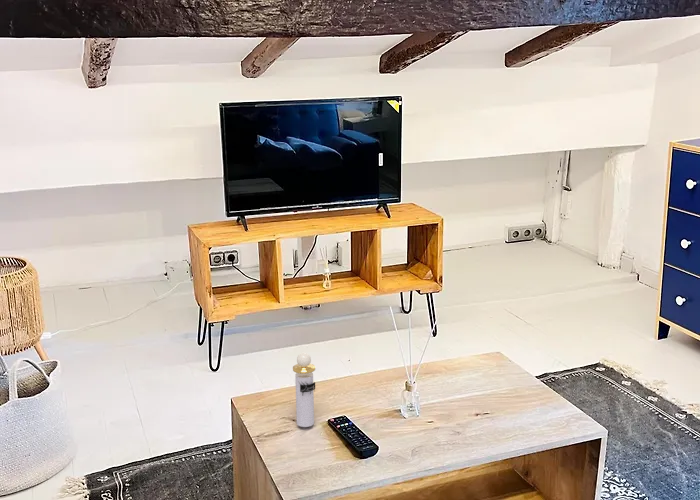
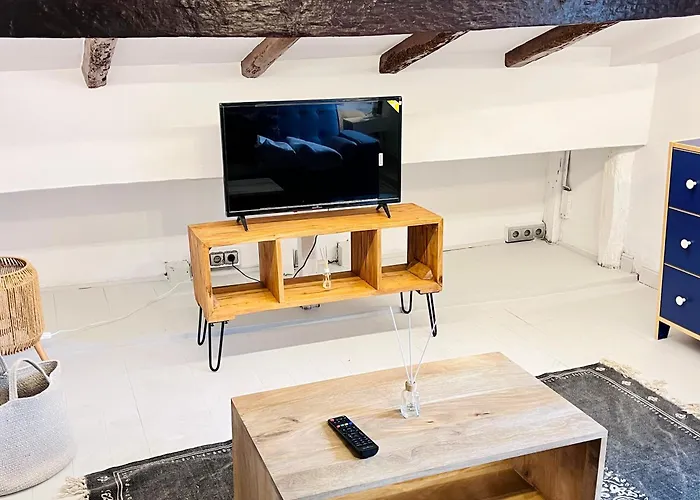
- perfume bottle (304, 389)
